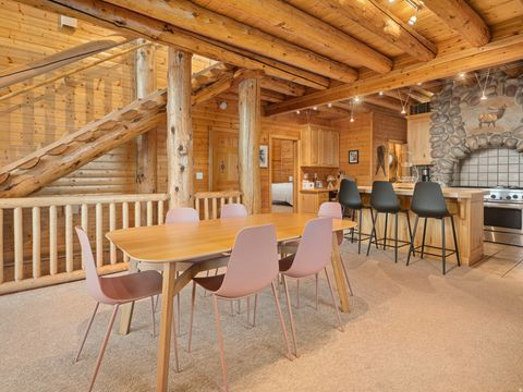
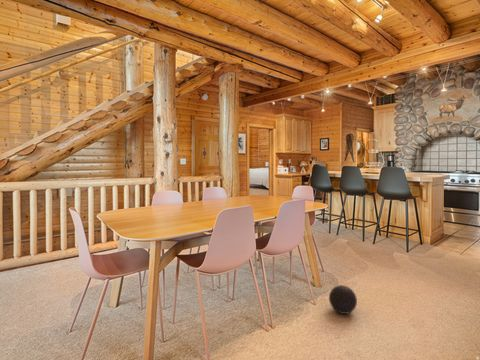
+ ball (342, 299)
